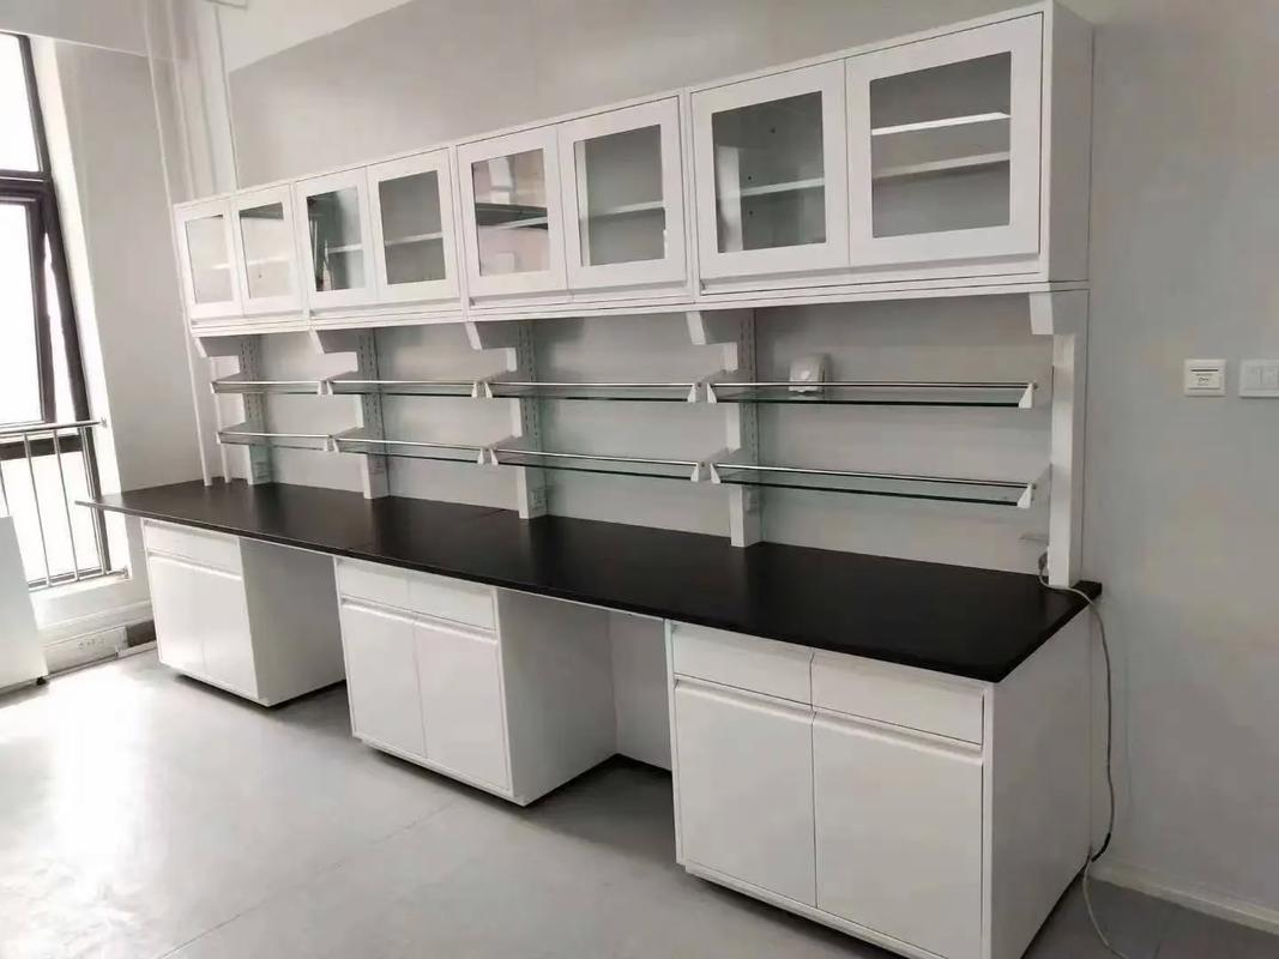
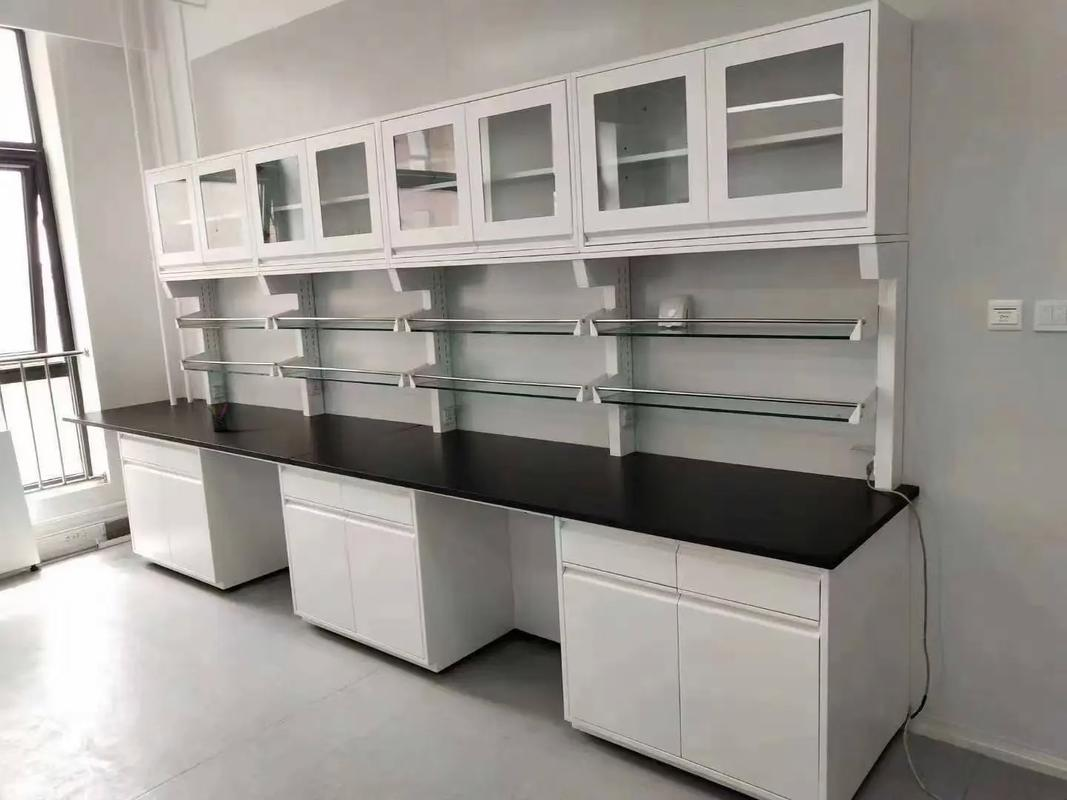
+ pen holder (217, 416)
